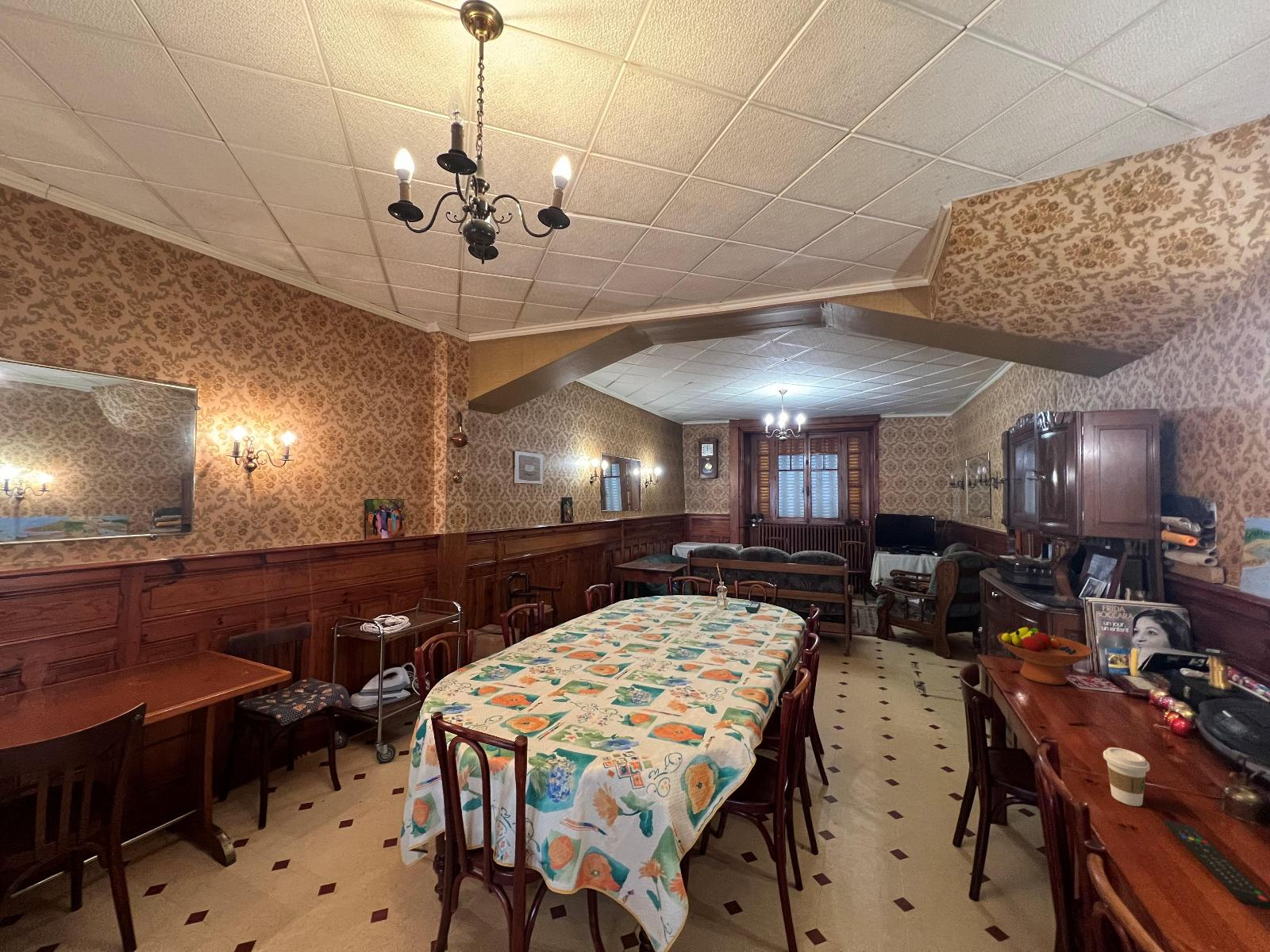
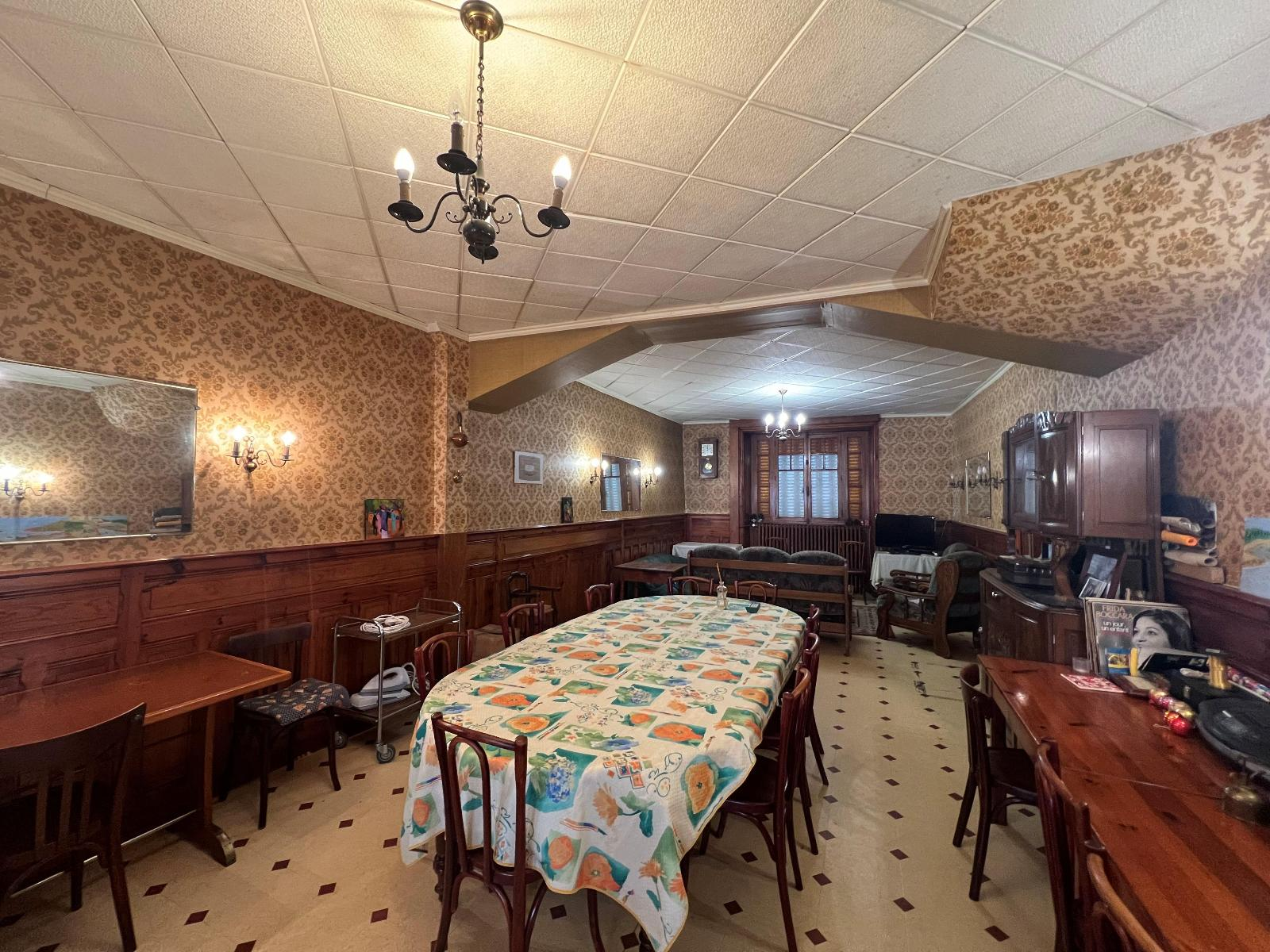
- fruit bowl (1042, 654)
- coffee cup (1126, 776)
- remote control (1214, 861)
